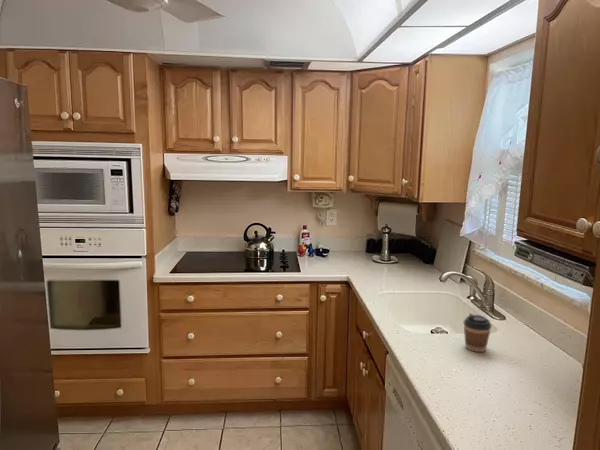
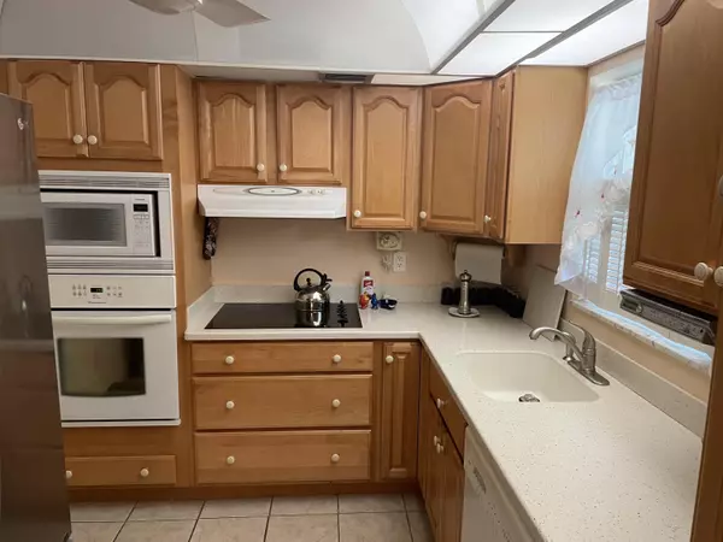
- coffee cup (476, 331)
